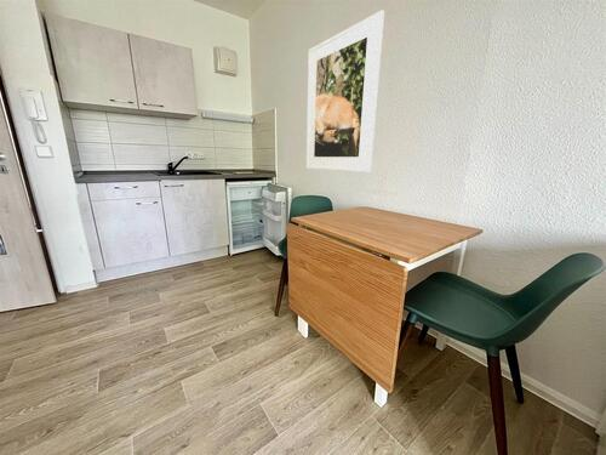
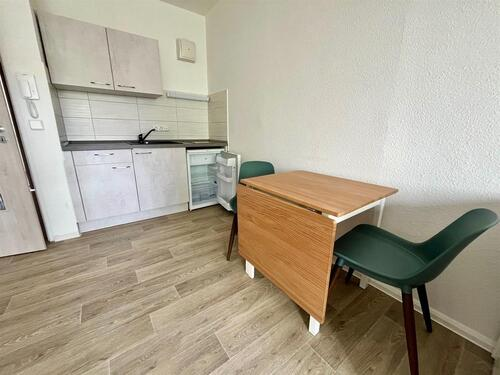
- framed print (337, 106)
